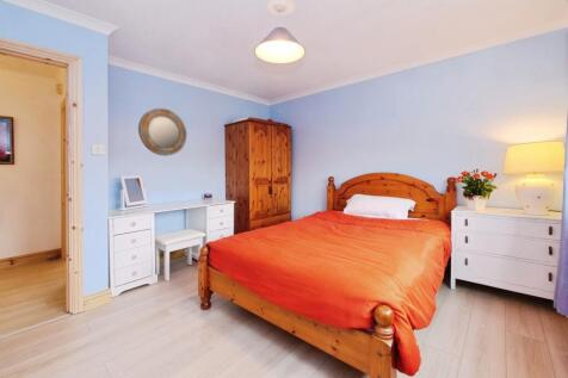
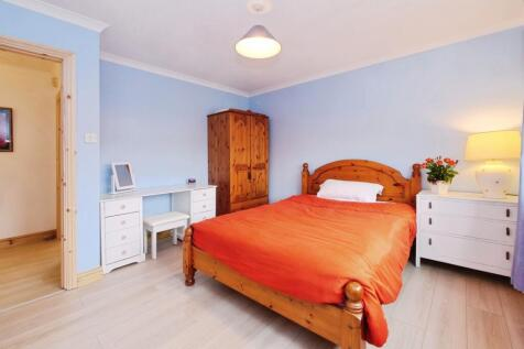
- home mirror (163, 131)
